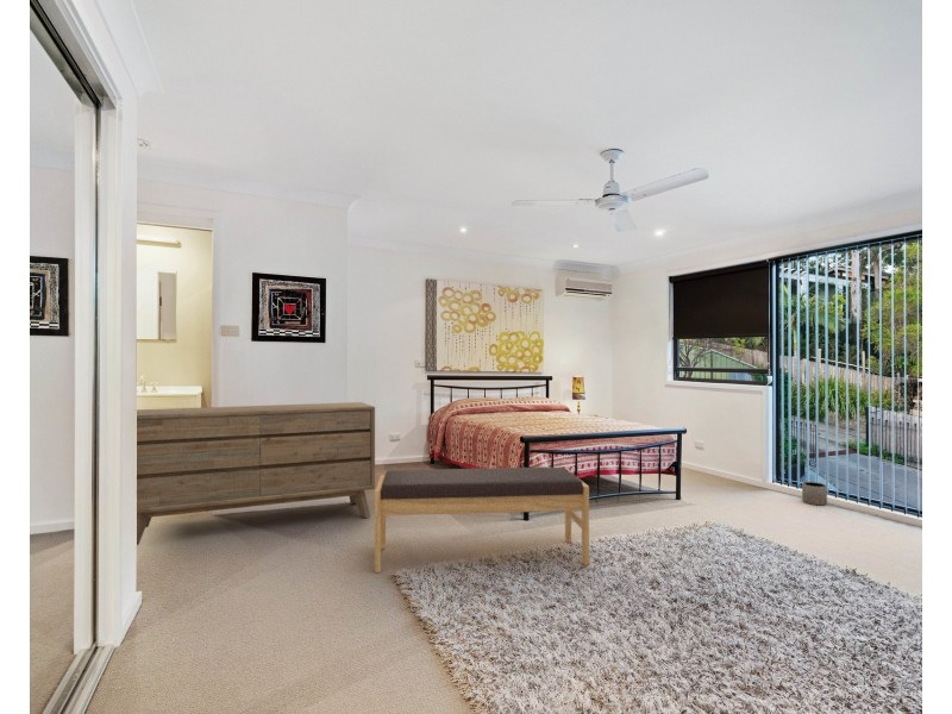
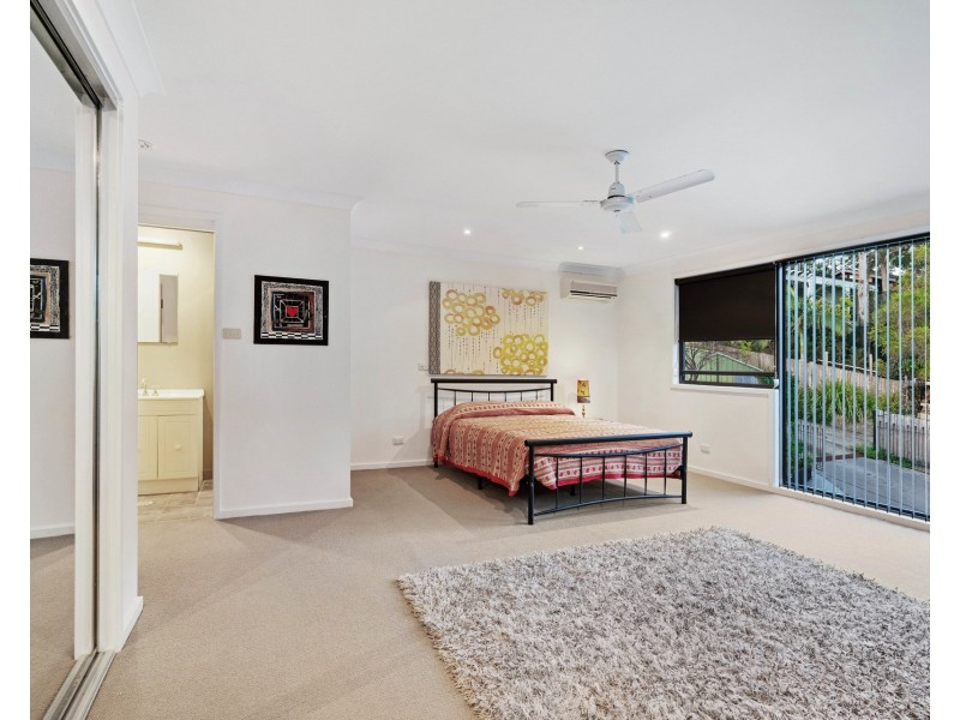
- dresser (258, 464)
- bench (480, 512)
- planter (814, 493)
